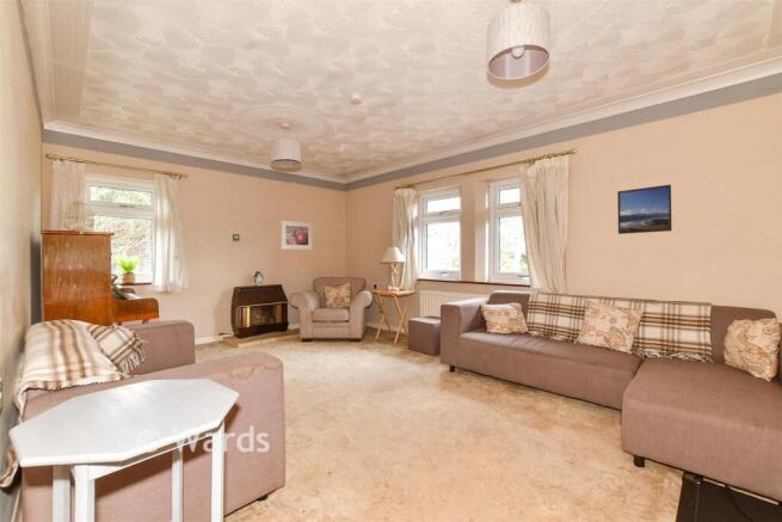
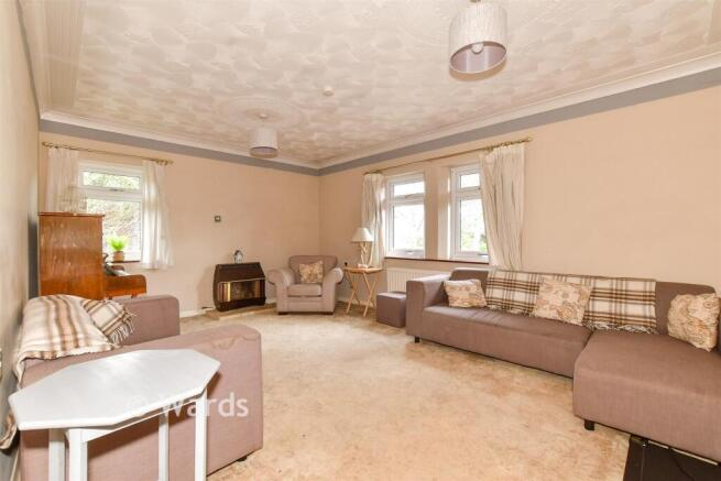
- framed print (296, 235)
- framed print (644, 210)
